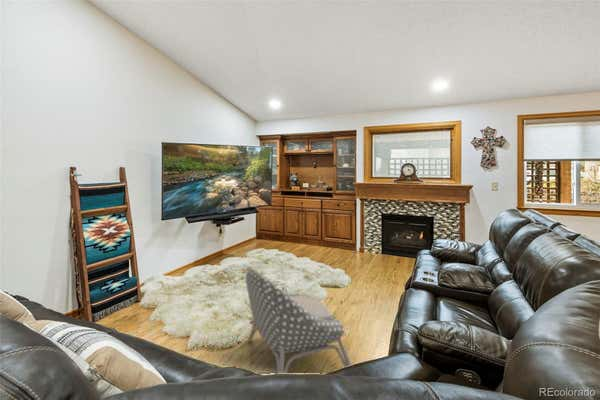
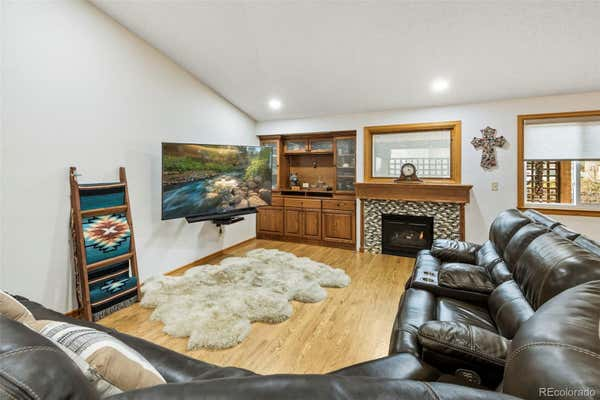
- armchair (295, 311)
